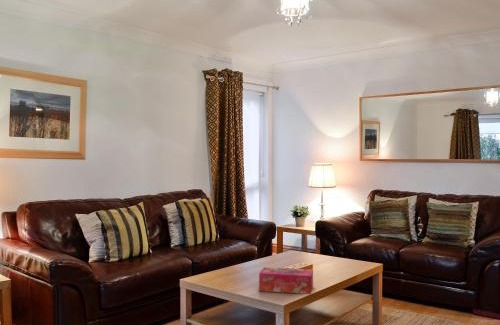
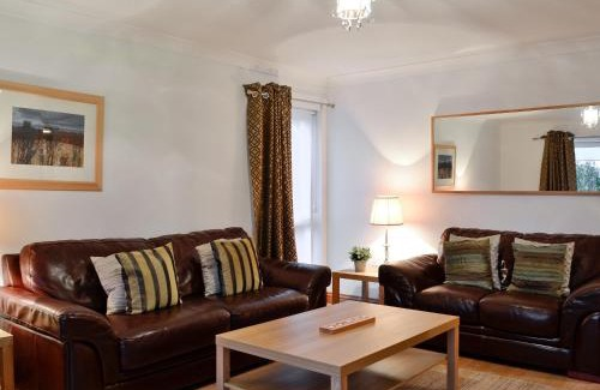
- tissue box (286, 280)
